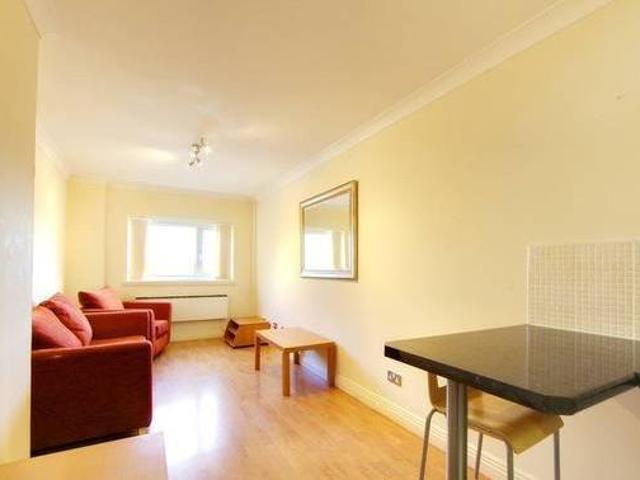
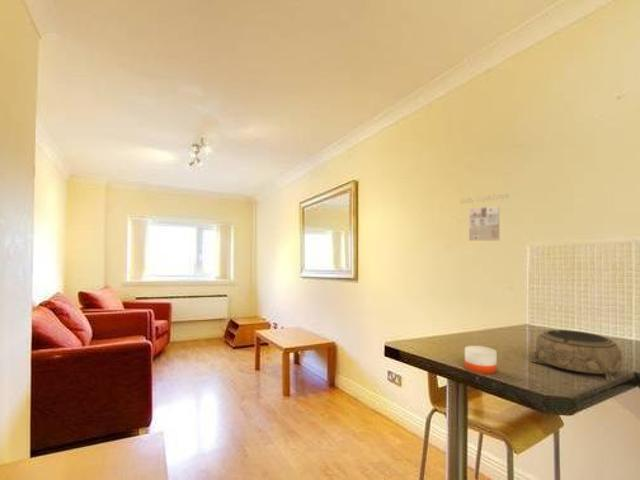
+ calendar (482, 218)
+ candle (480, 348)
+ decorative bowl (573, 351)
